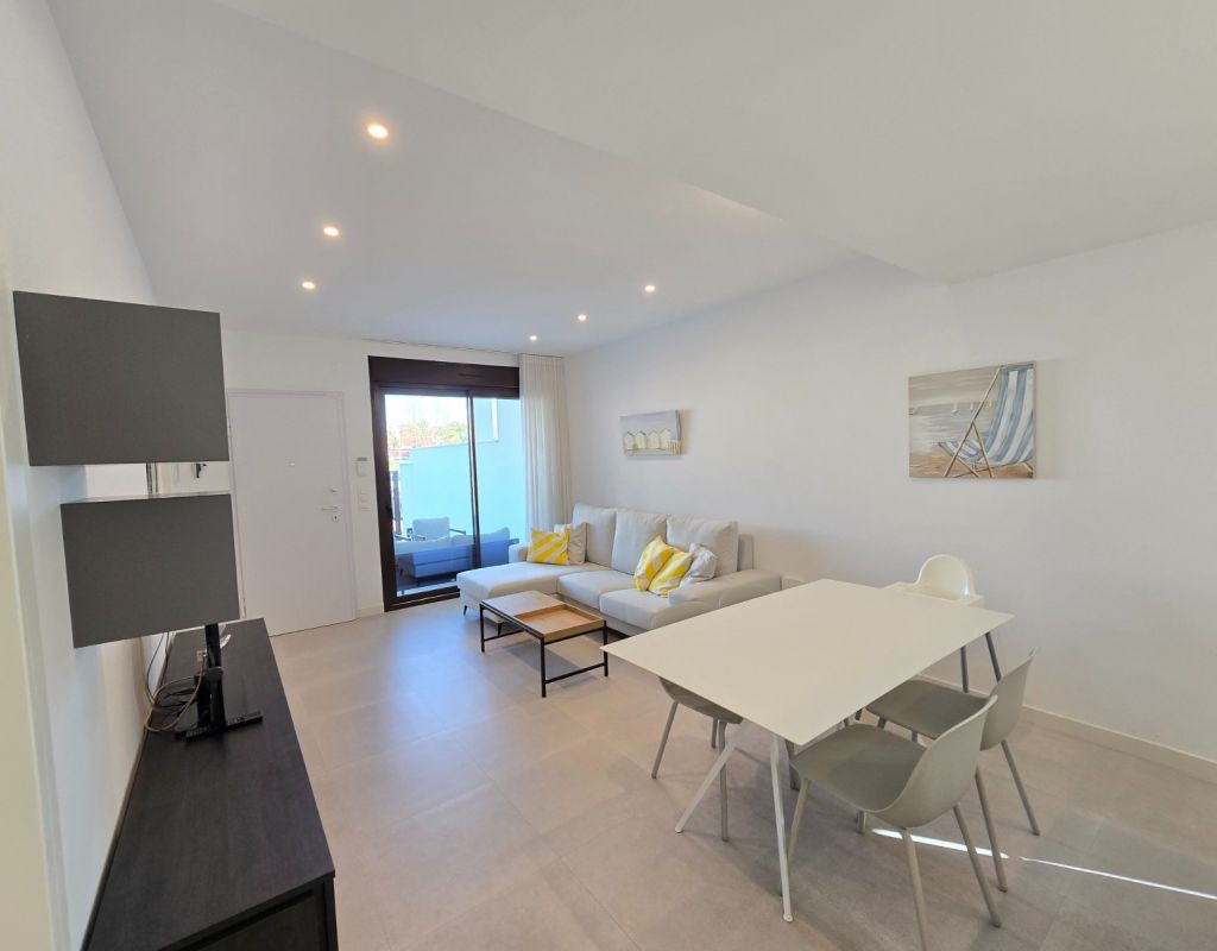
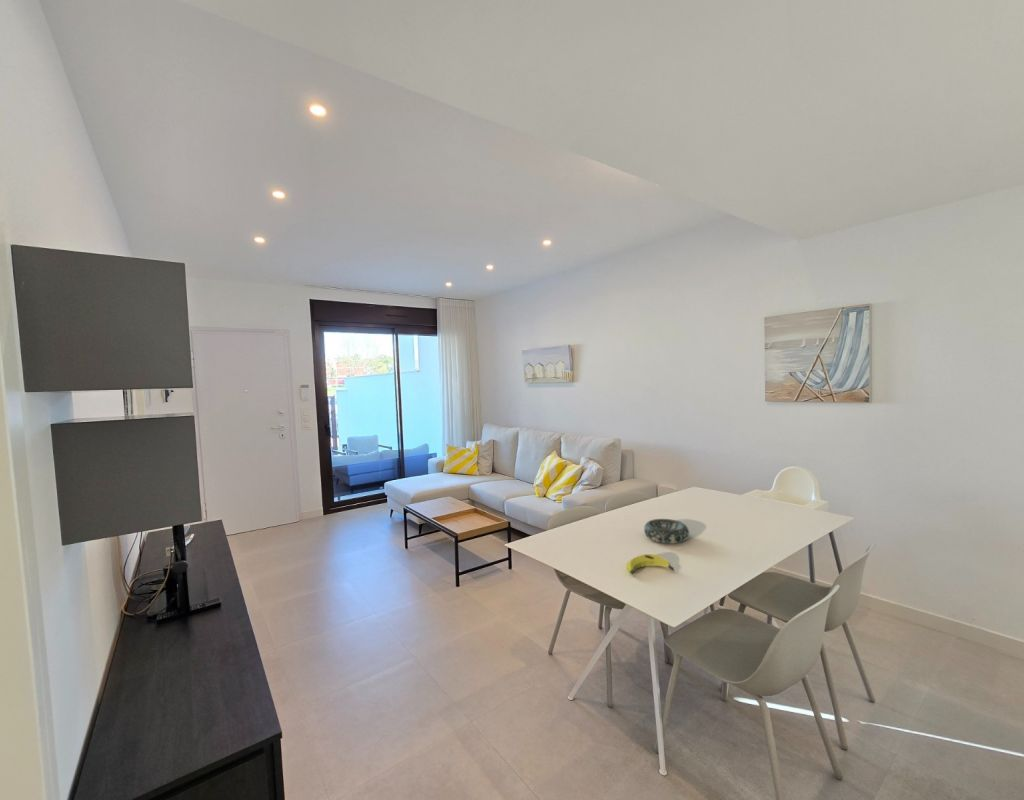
+ decorative bowl (666, 530)
+ banana (649, 565)
